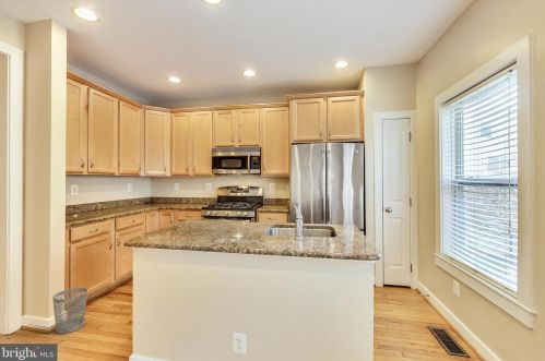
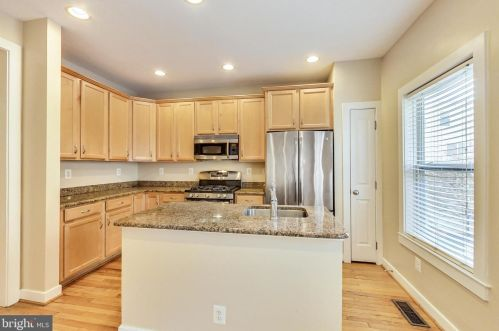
- wastebasket (70, 310)
